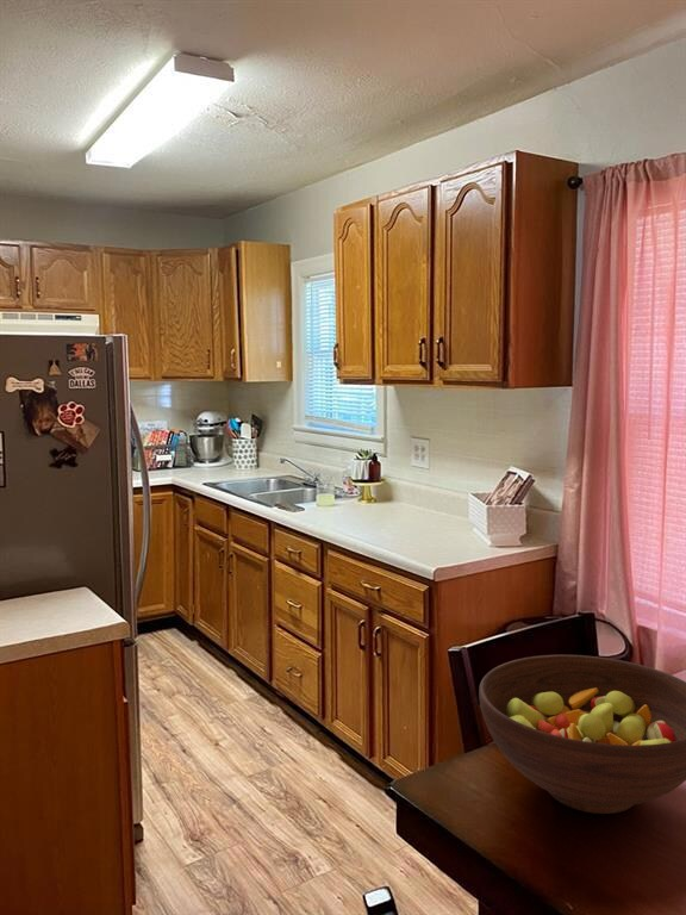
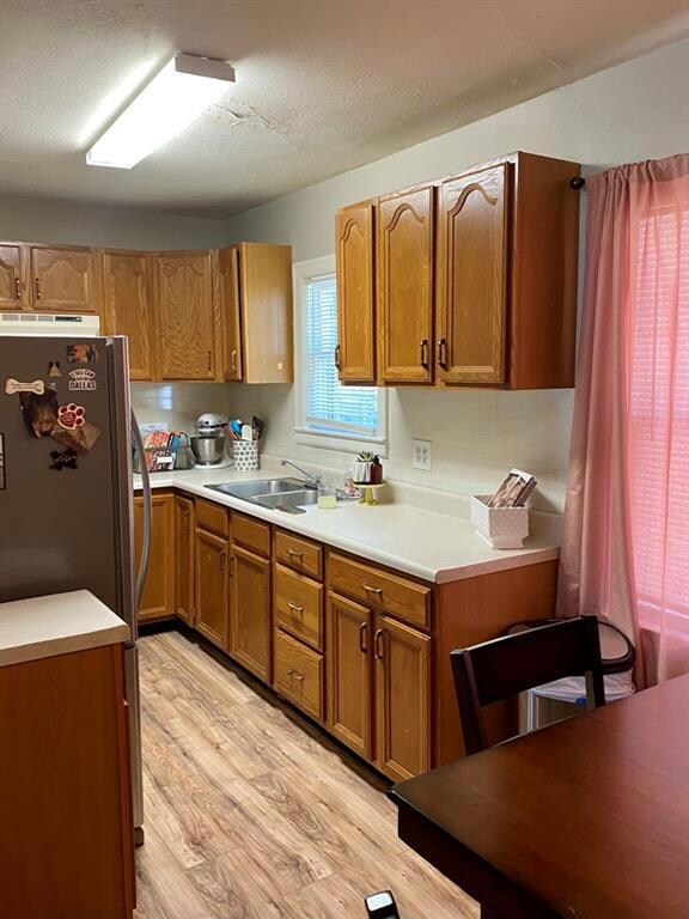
- fruit bowl (591, 743)
